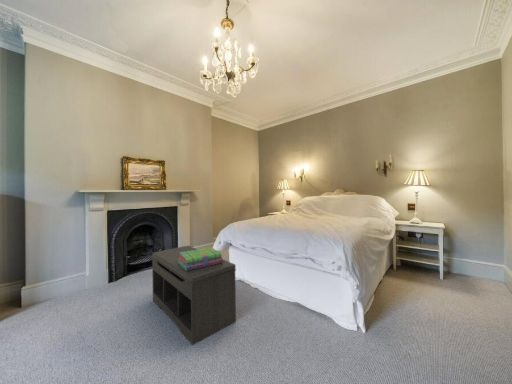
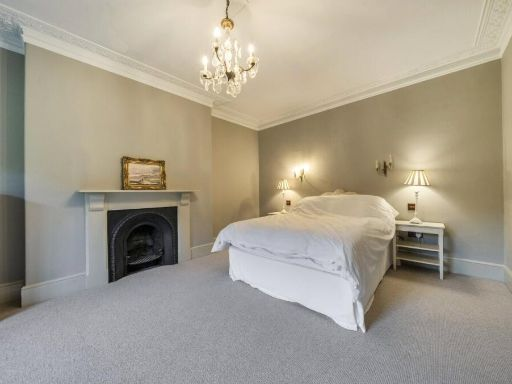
- bench (190, 283)
- stack of books (200, 257)
